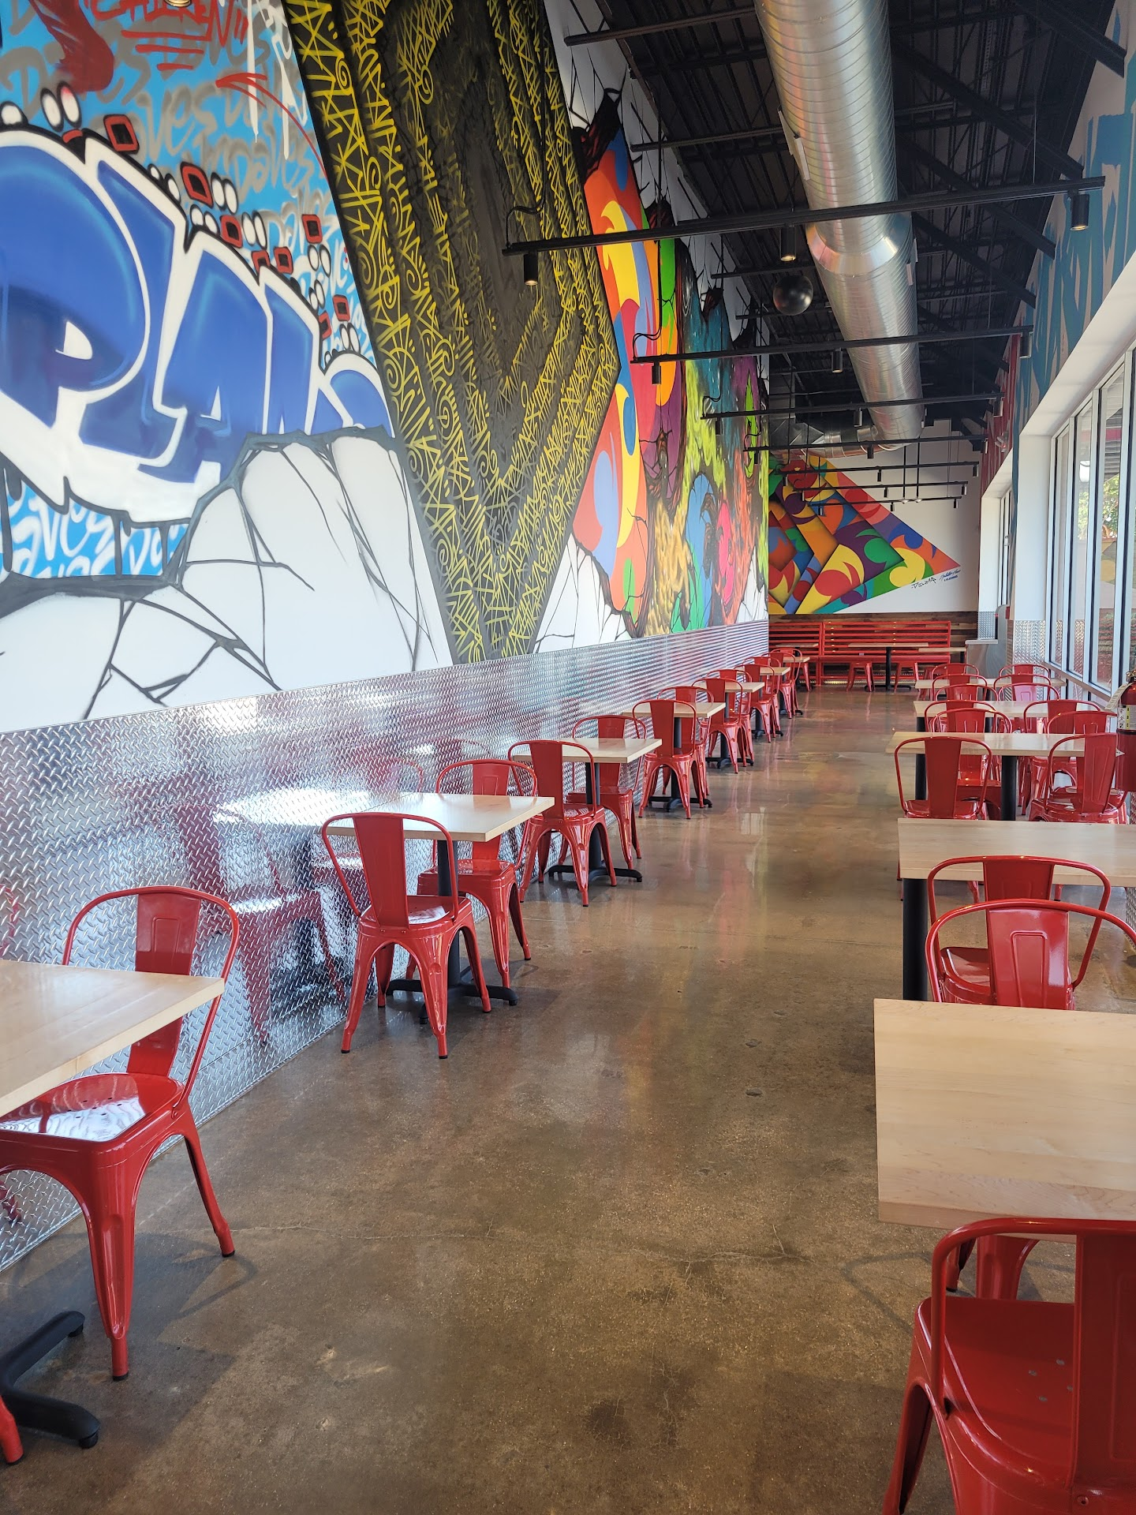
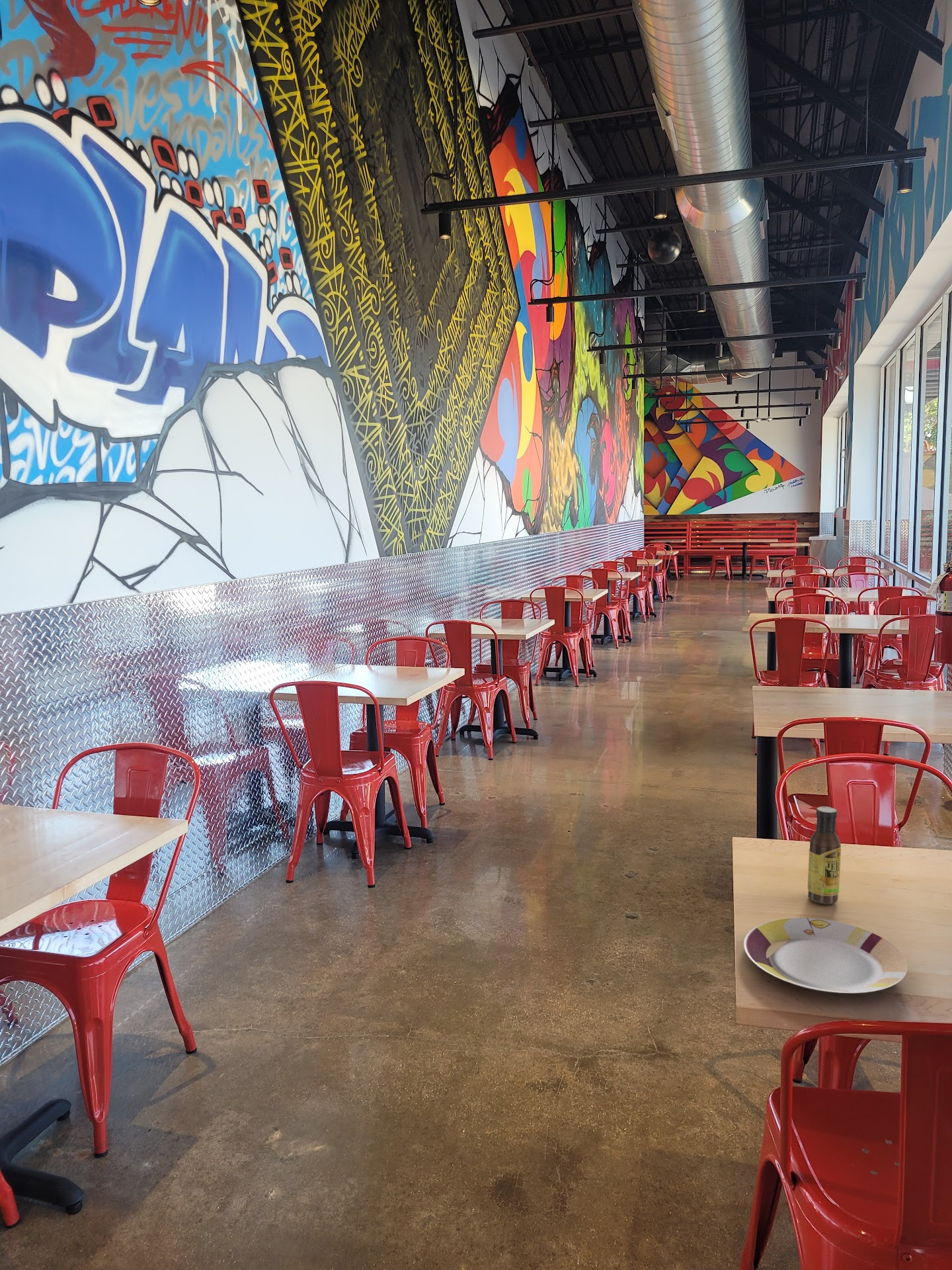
+ plate (822, 957)
+ sauce bottle (824, 855)
